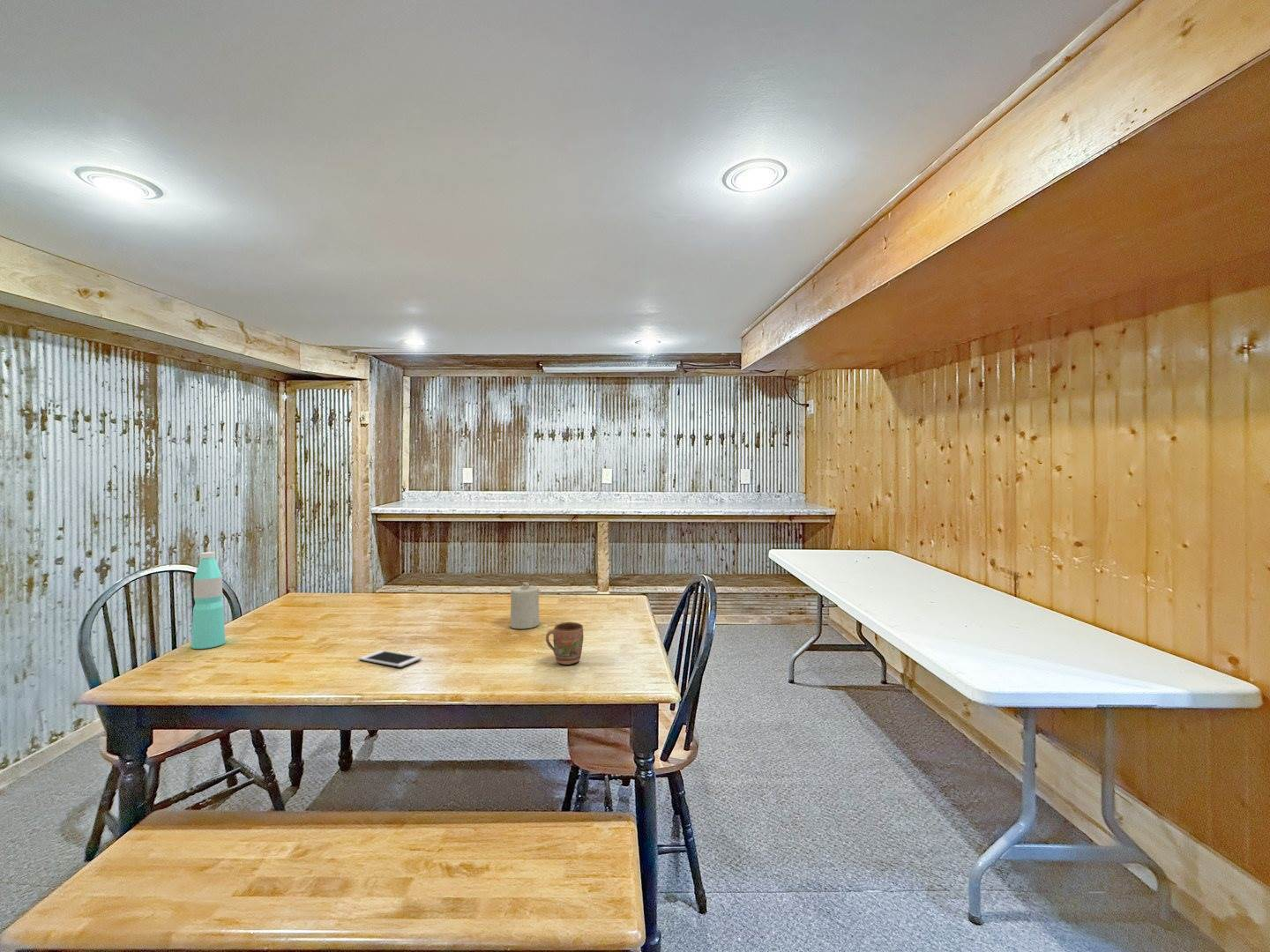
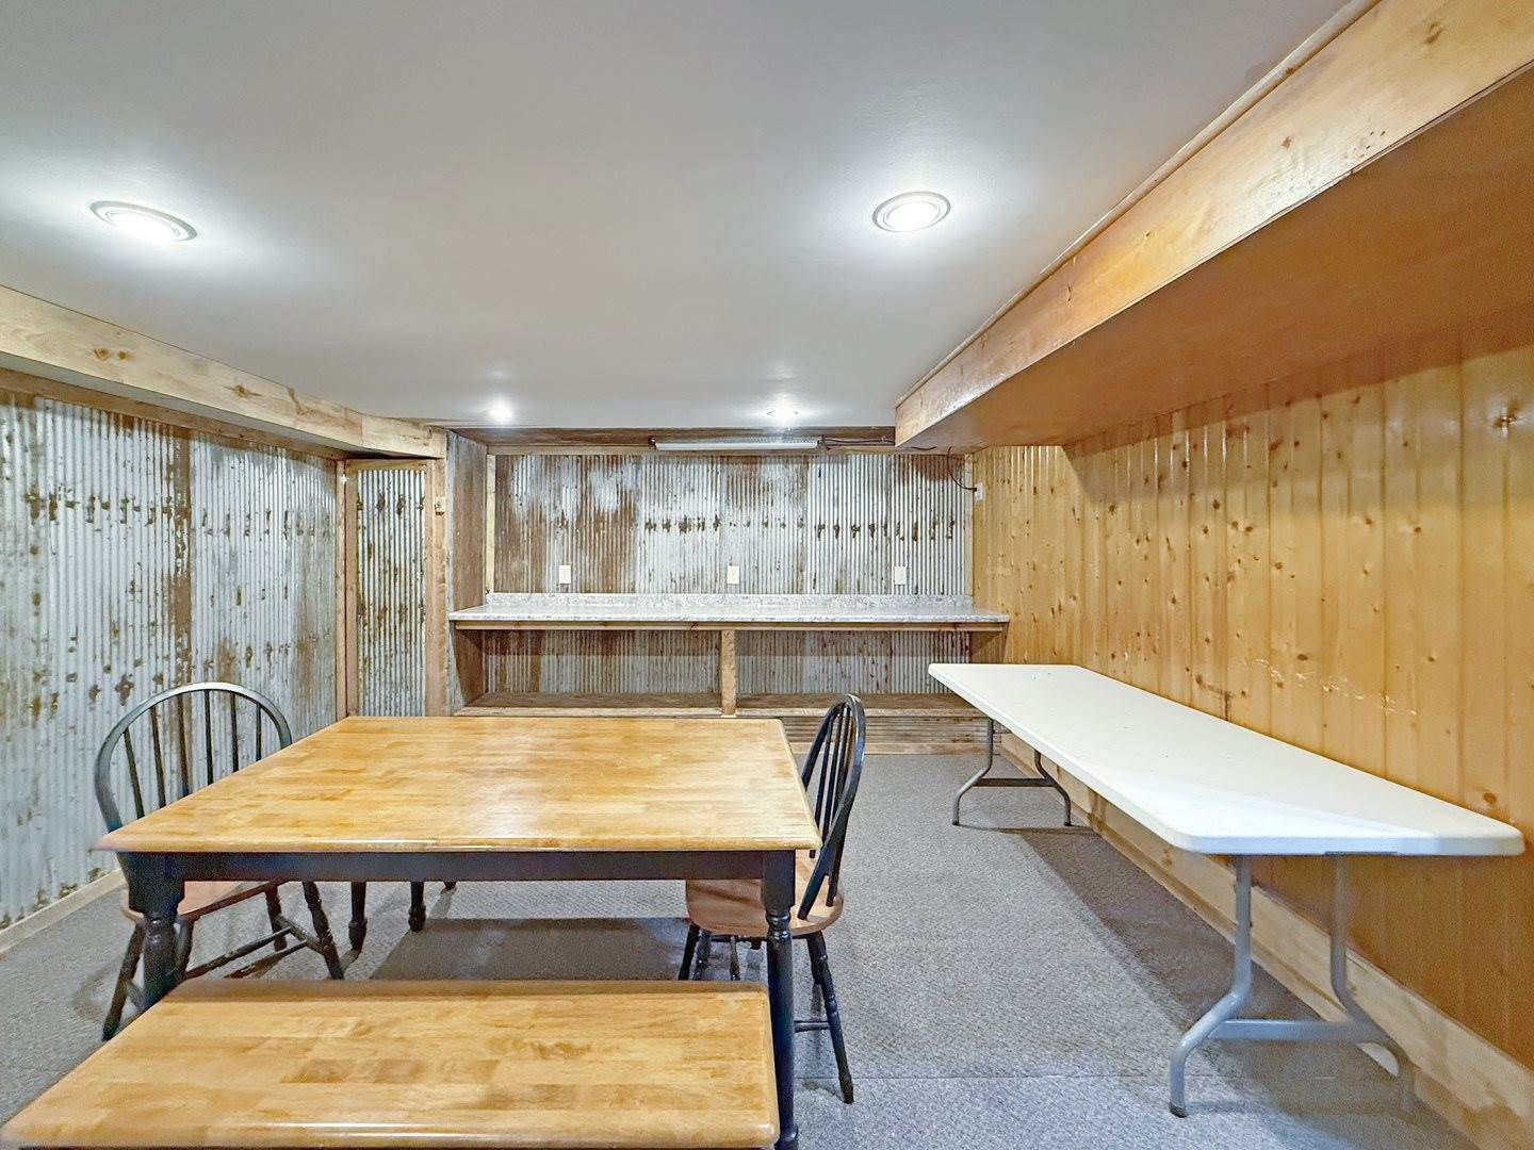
- mug (566, 643)
- candle (525, 603)
- cell phone (390, 658)
- water bottle (208, 599)
